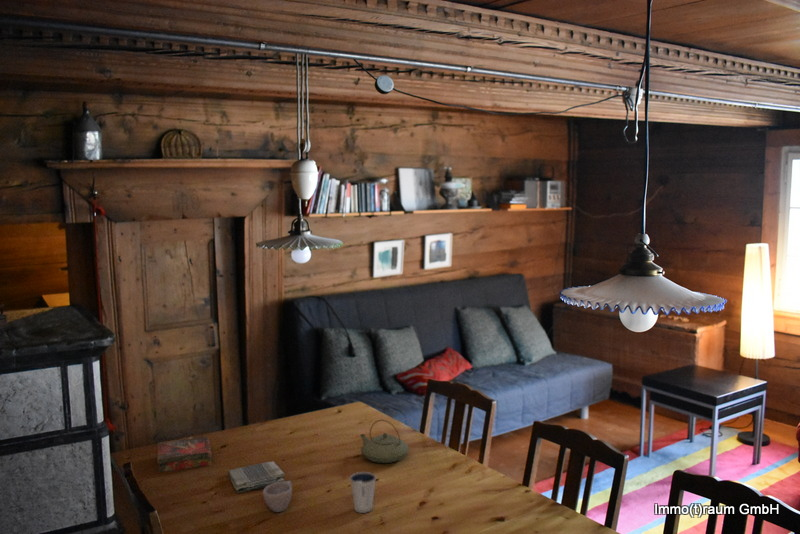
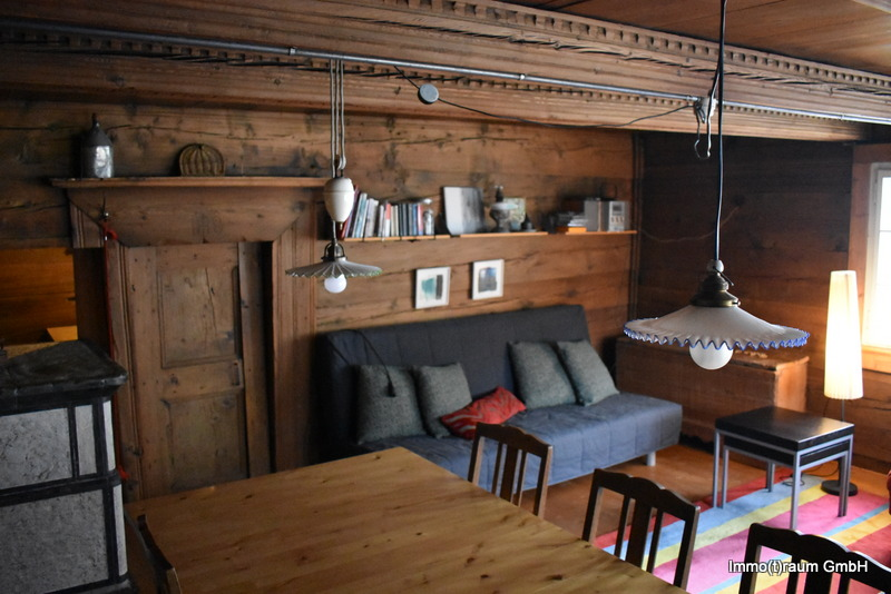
- dixie cup (363, 493)
- teapot (382, 438)
- book (184, 453)
- dish towel (256, 475)
- cup (280, 496)
